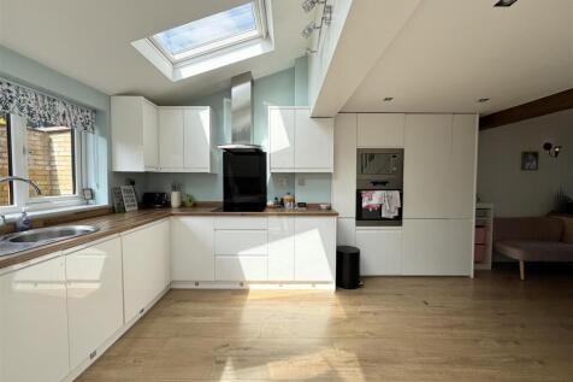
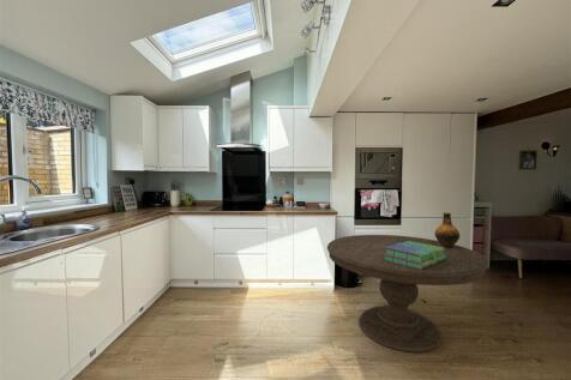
+ ceramic jug (446, 229)
+ stack of books (414, 253)
+ dining table (398, 288)
